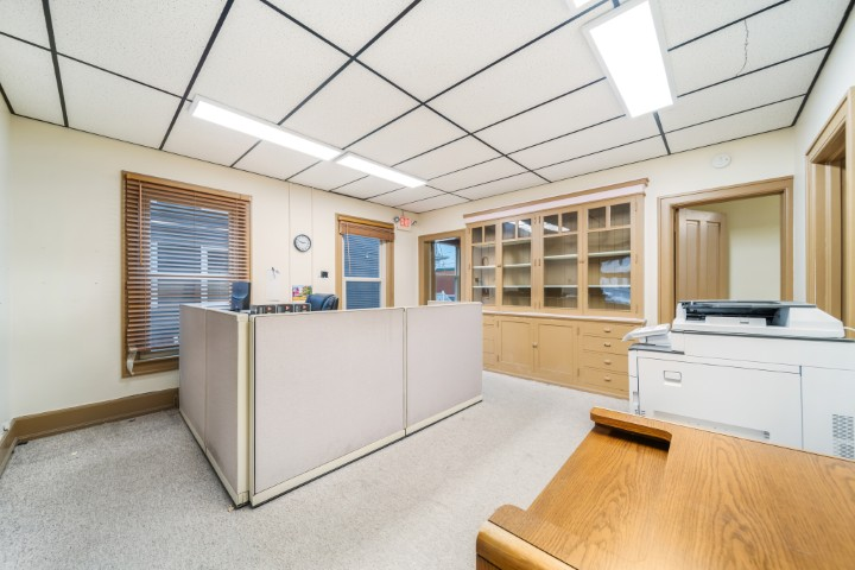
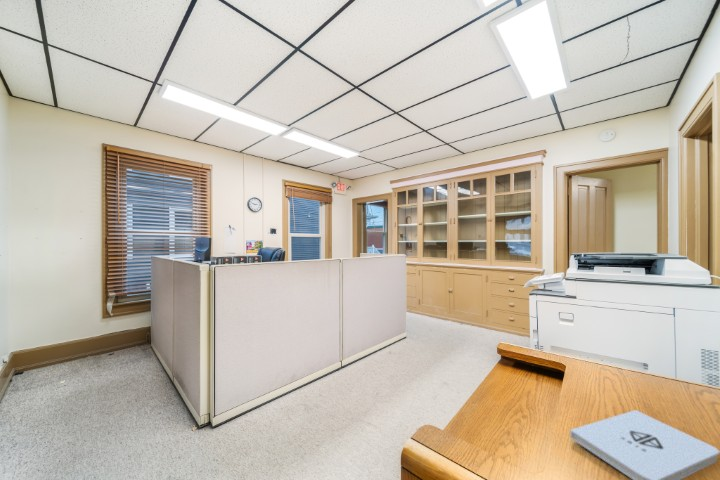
+ notepad (642, 444)
